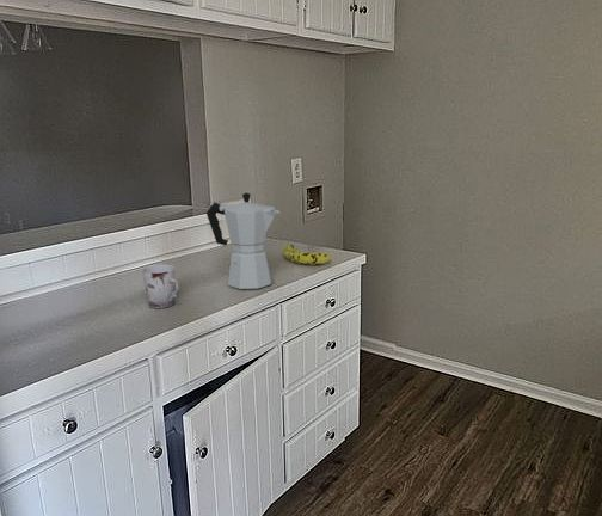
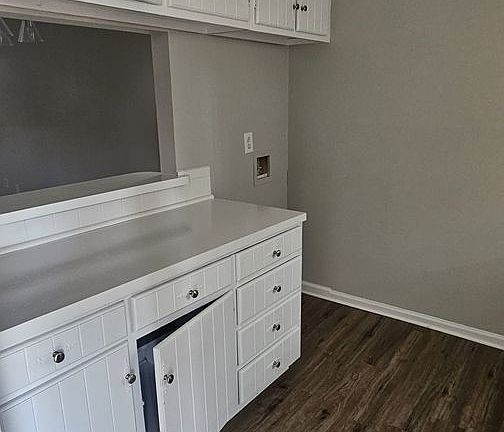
- fruit (306, 253)
- cup (164, 287)
- moka pot (242, 238)
